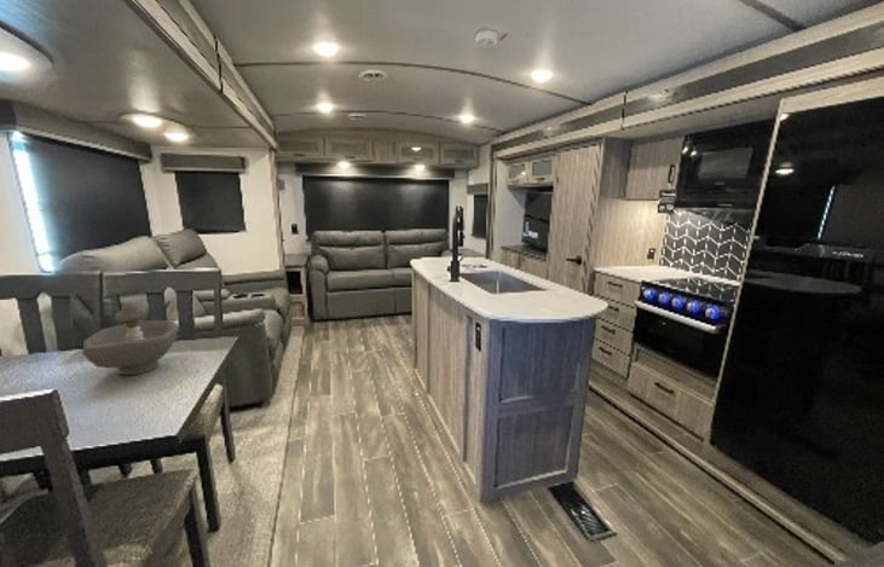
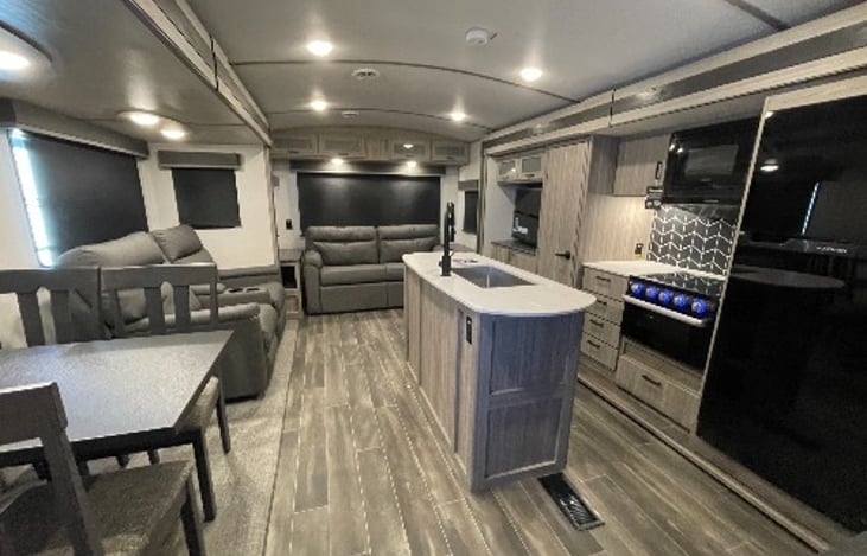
- decorative bowl (134, 336)
